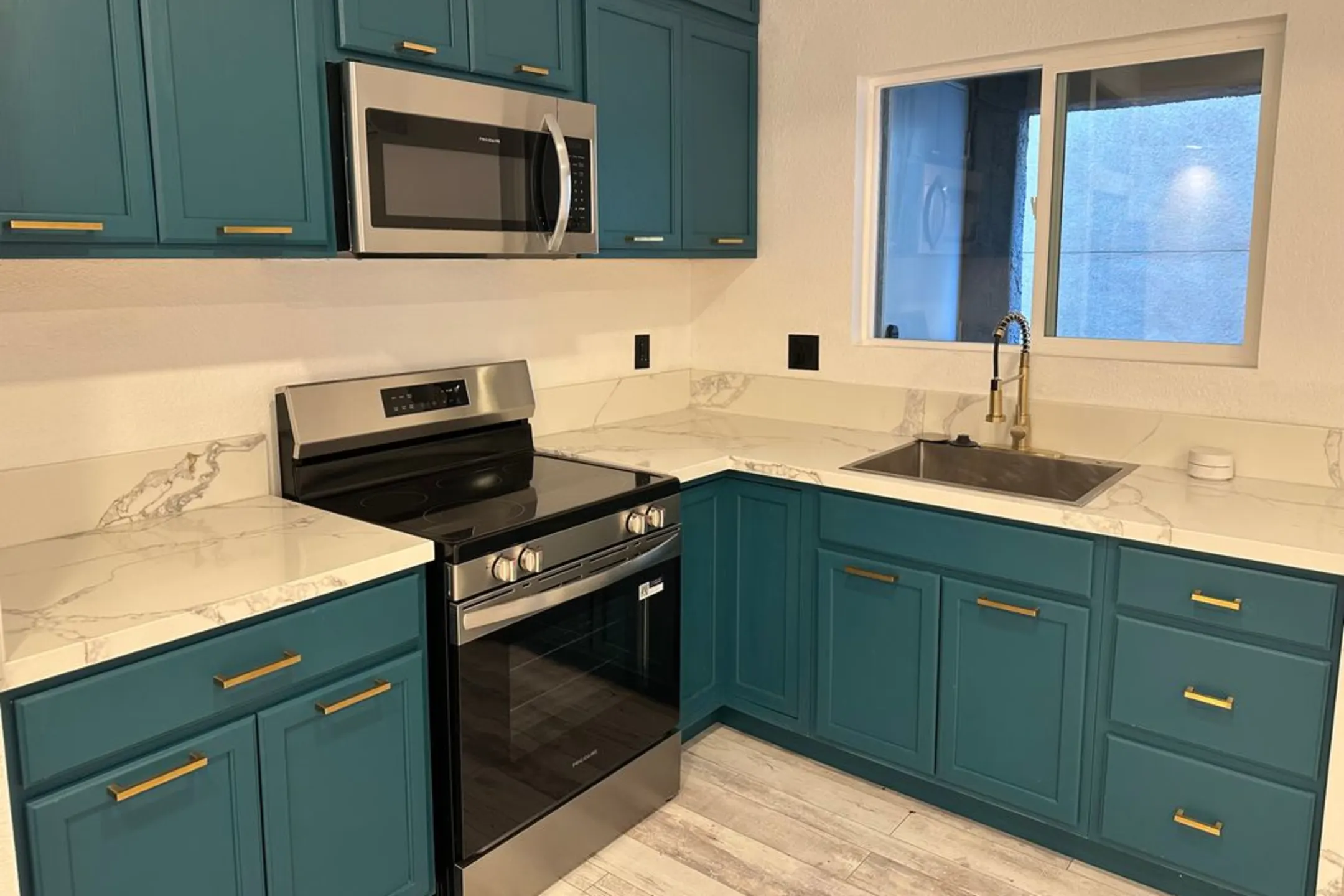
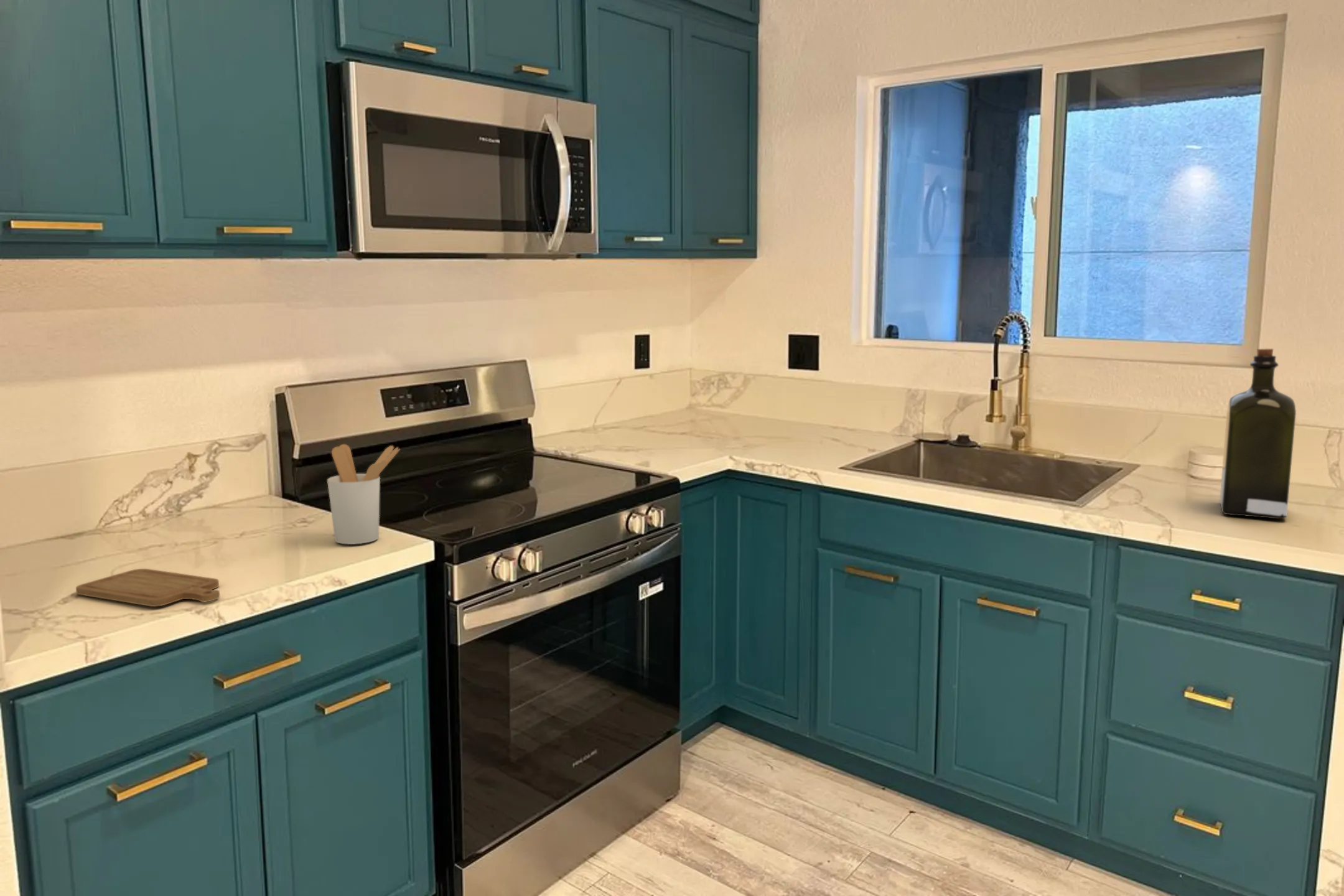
+ chopping board (159, 588)
+ liquor (1259, 431)
+ utensil holder (366, 492)
